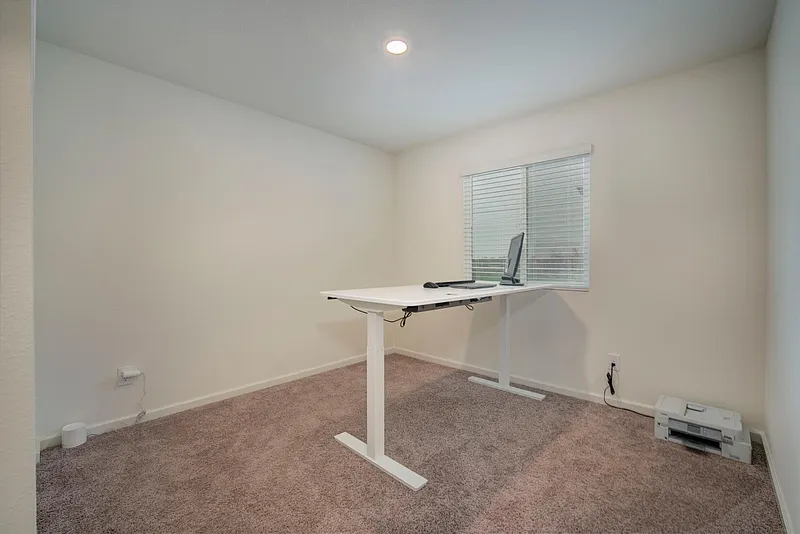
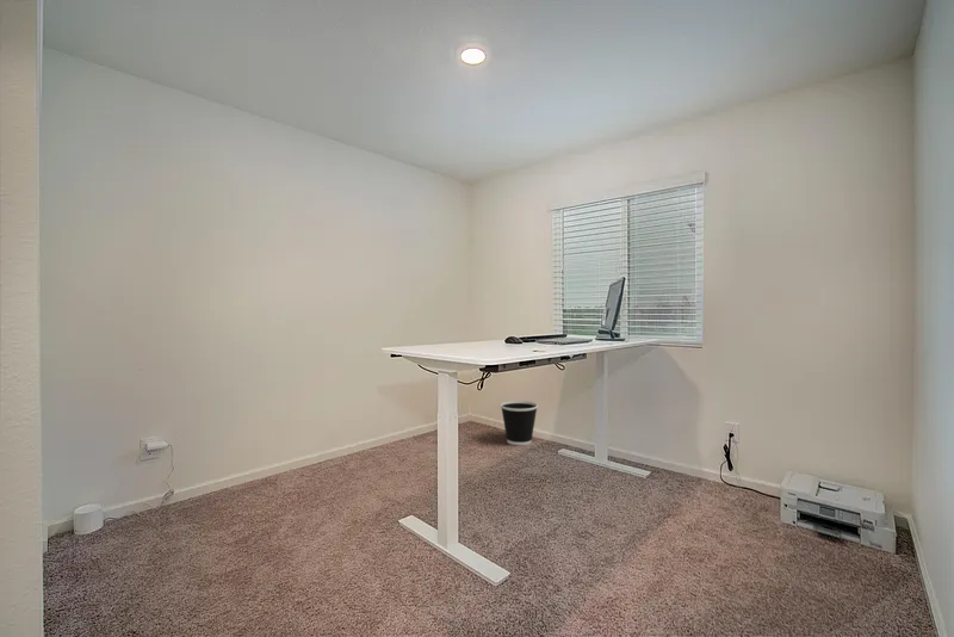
+ wastebasket (519, 422)
